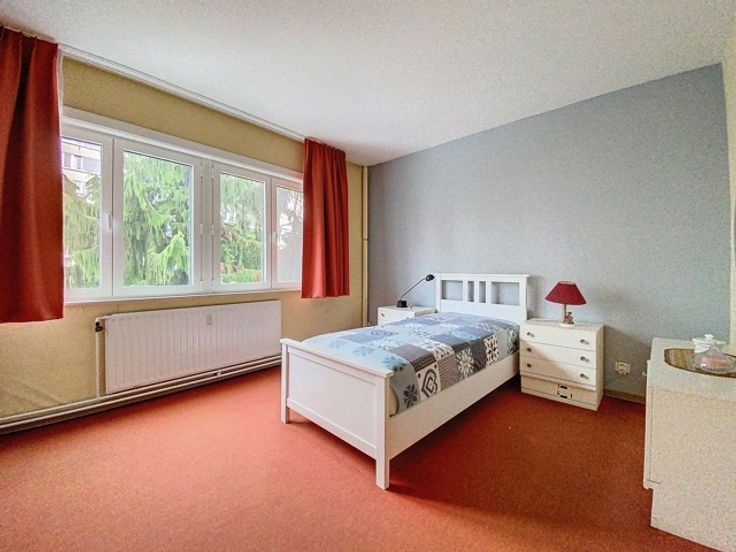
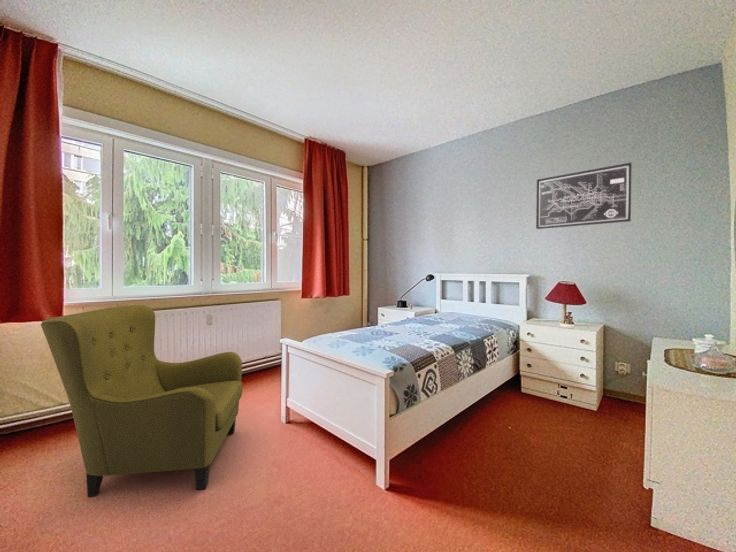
+ wall art (580, 198)
+ armchair (156, 386)
